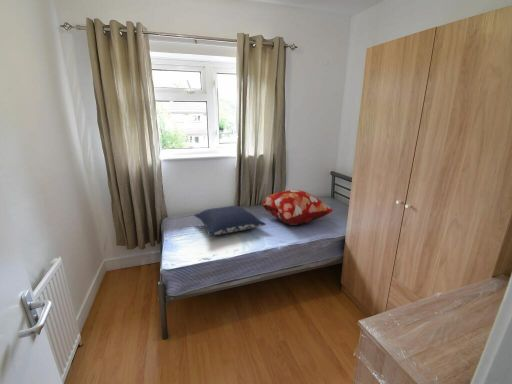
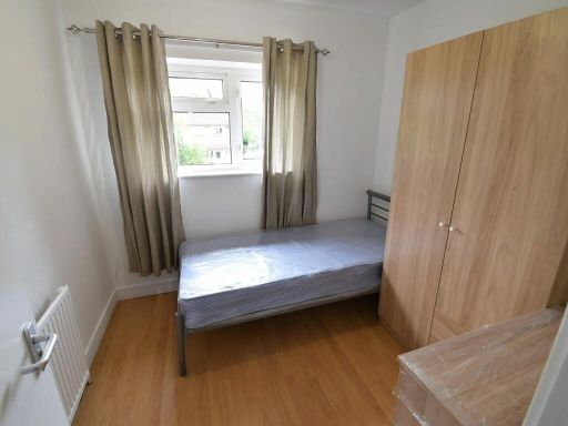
- pillow (228, 219)
- decorative pillow (295, 207)
